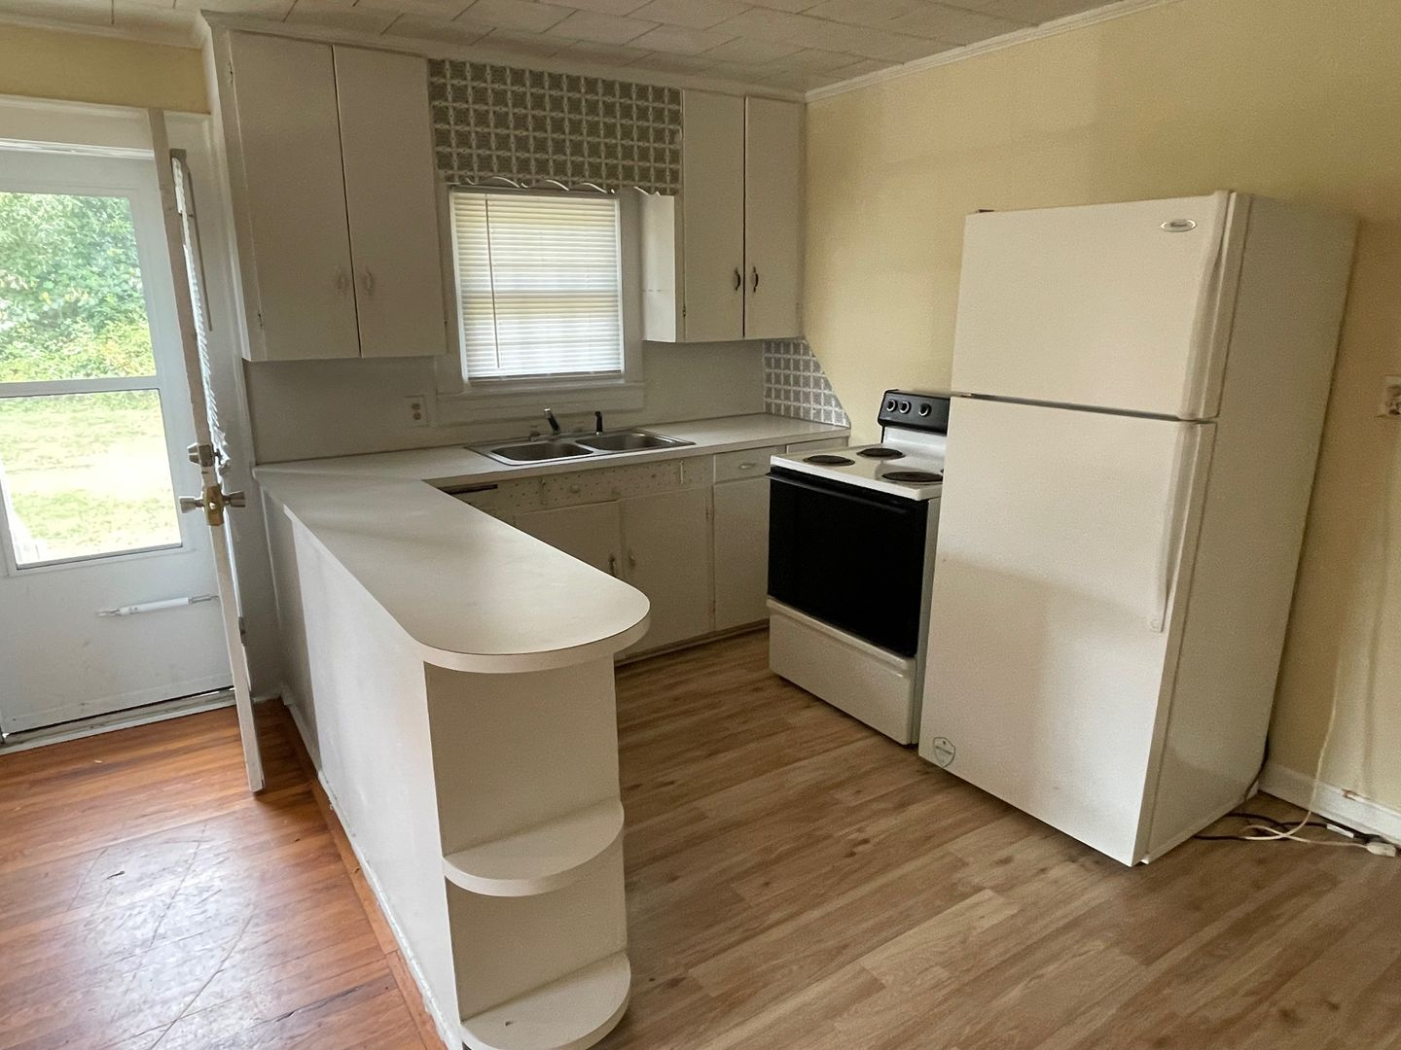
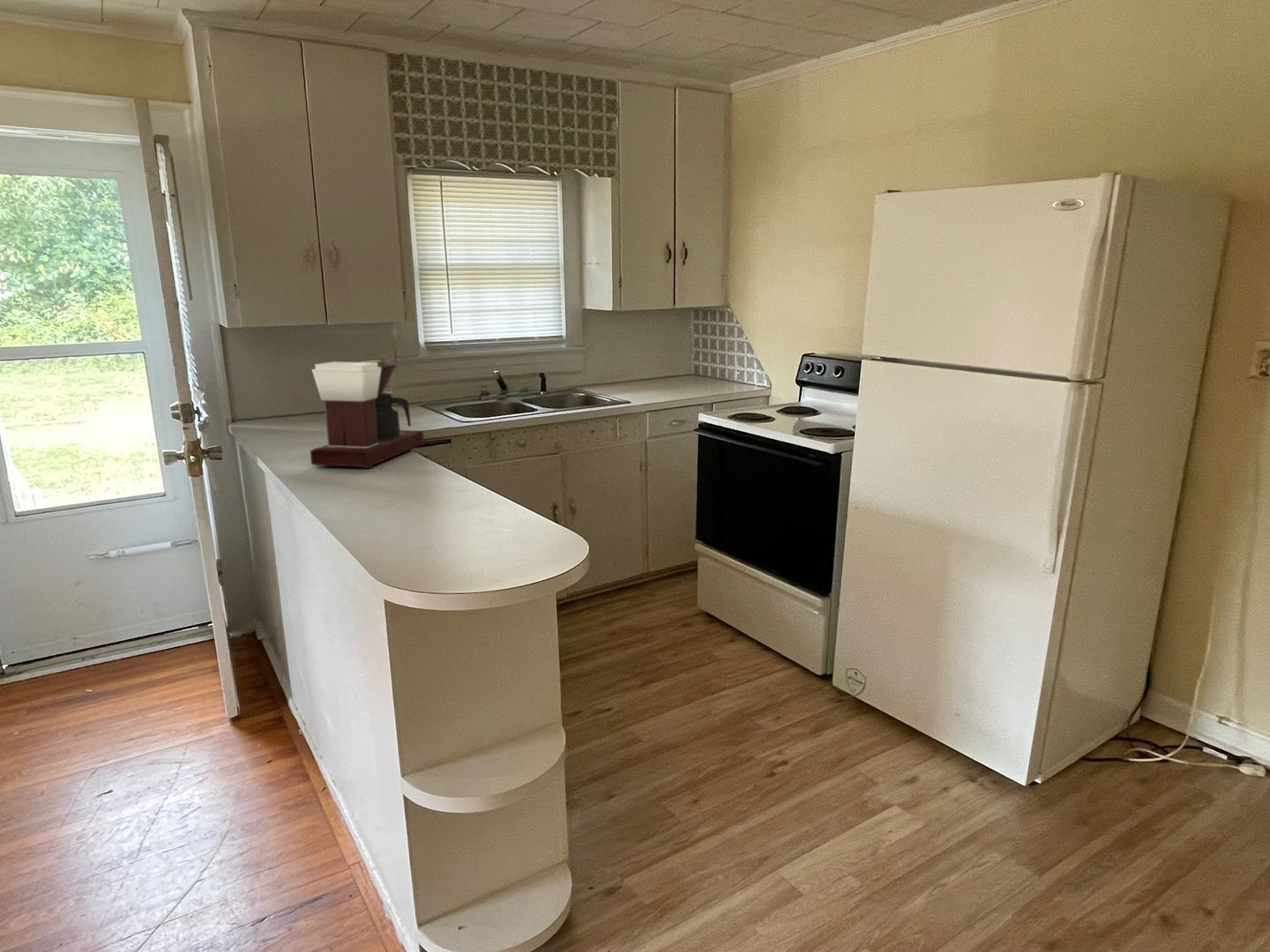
+ coffee maker (368, 408)
